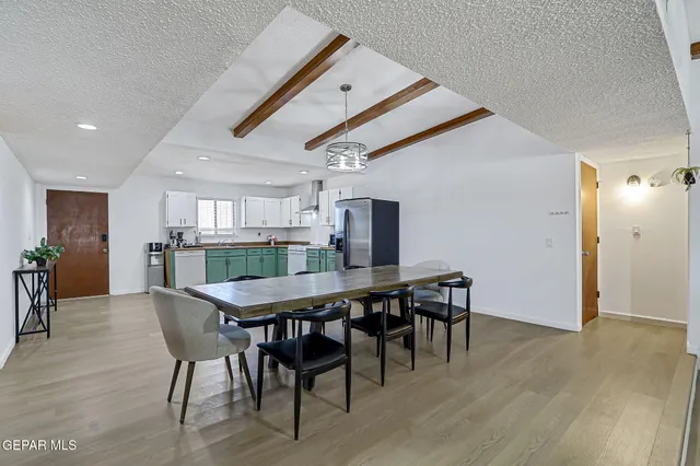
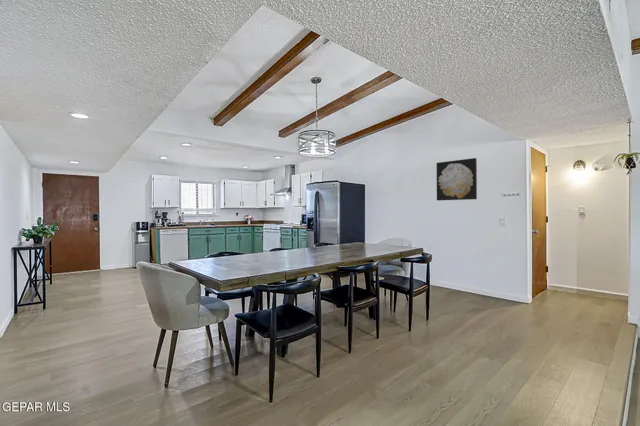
+ wall art (455, 180)
